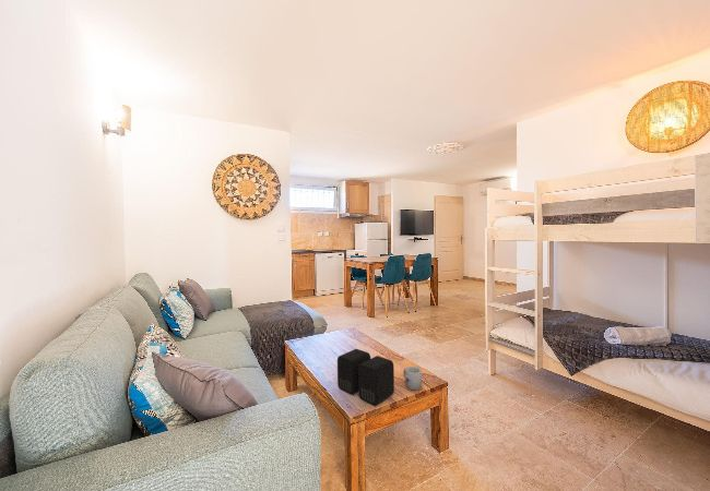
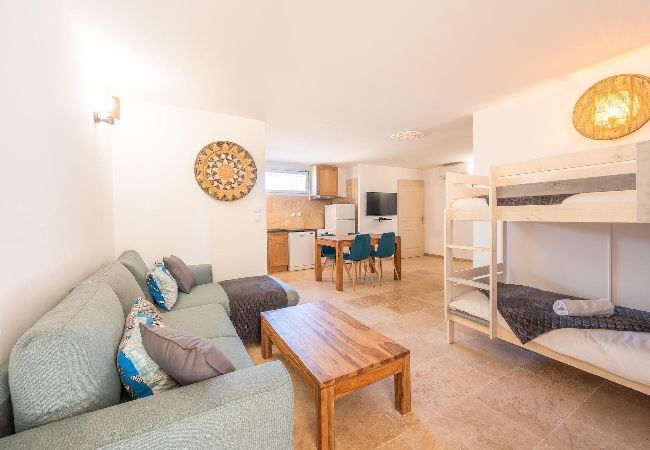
- mug (411, 375)
- speaker (365, 374)
